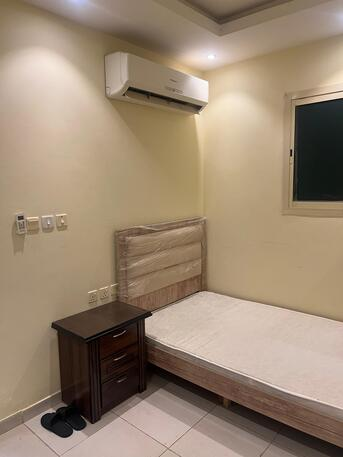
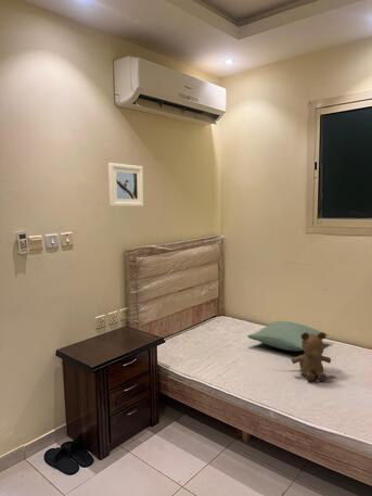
+ pillow (287, 334)
+ teddy bear (311, 354)
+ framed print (126, 186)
